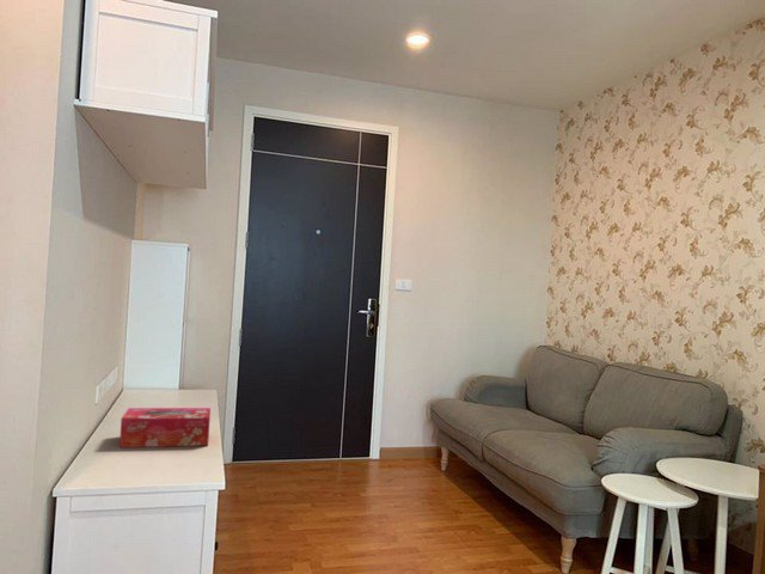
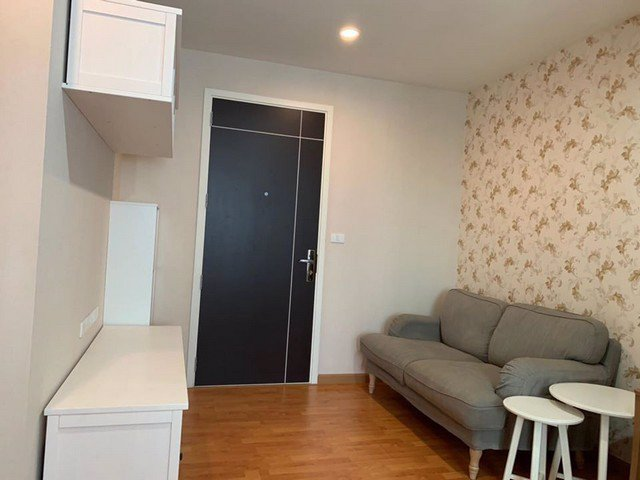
- tissue box (167, 426)
